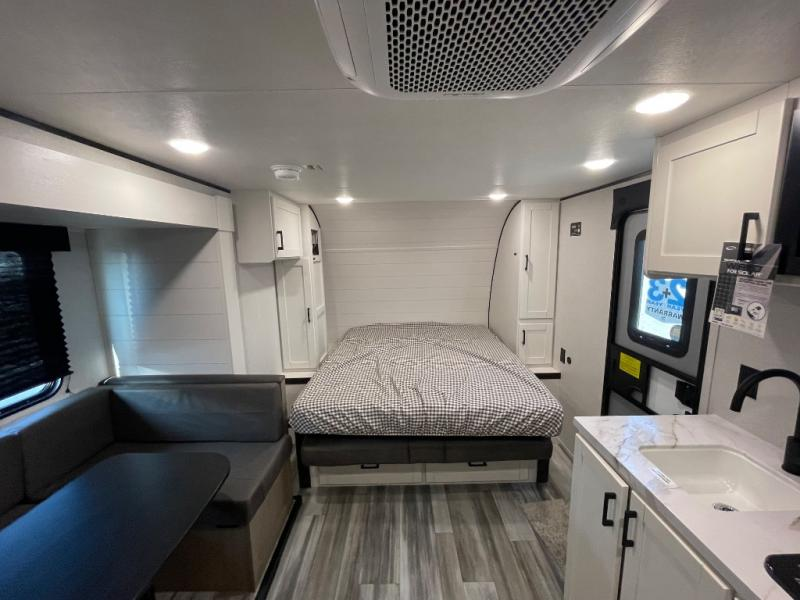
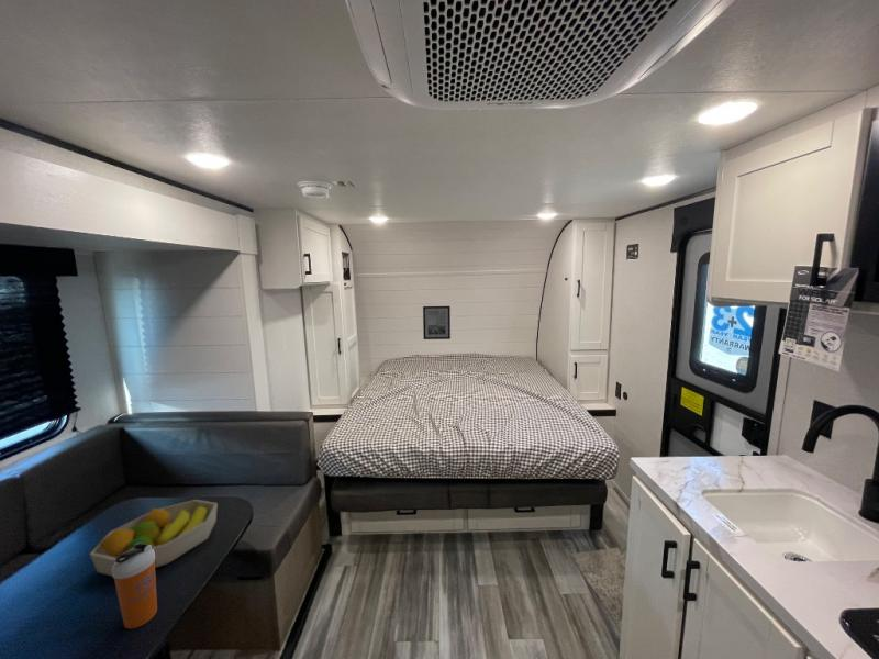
+ wall art (436, 322)
+ shaker bottle (136, 583)
+ fruit bowl (160, 533)
